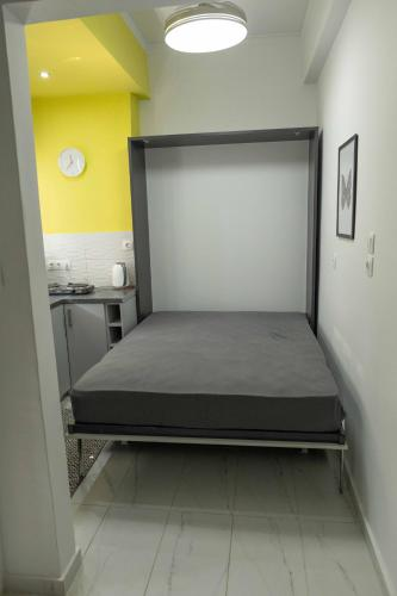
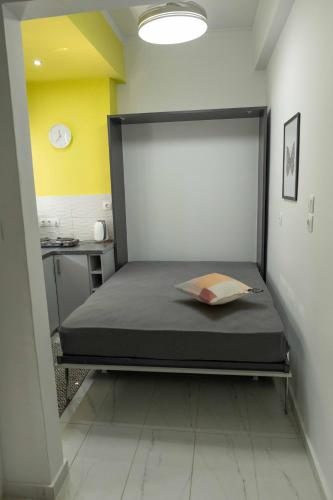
+ decorative pillow (217, 288)
